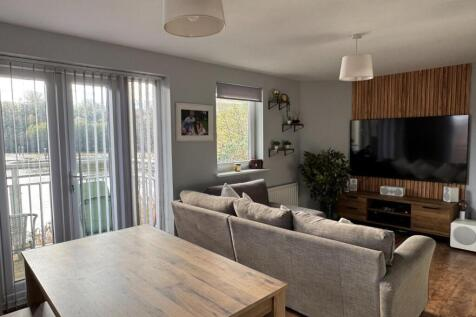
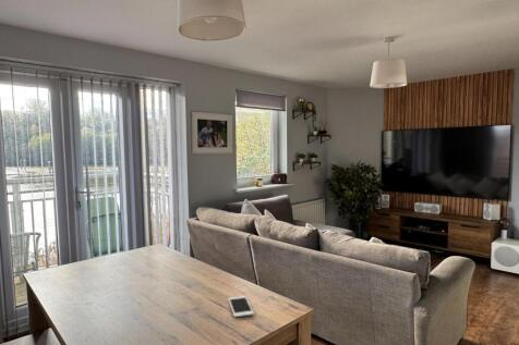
+ cell phone (240, 306)
